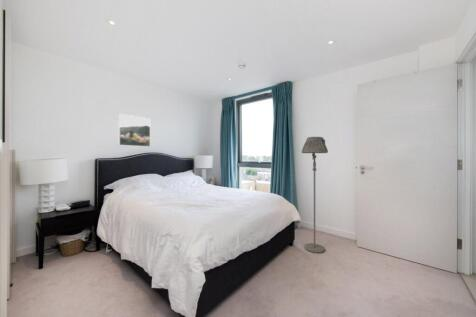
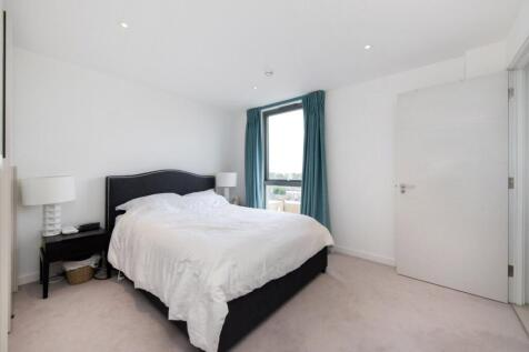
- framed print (135, 131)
- floor lamp (314, 192)
